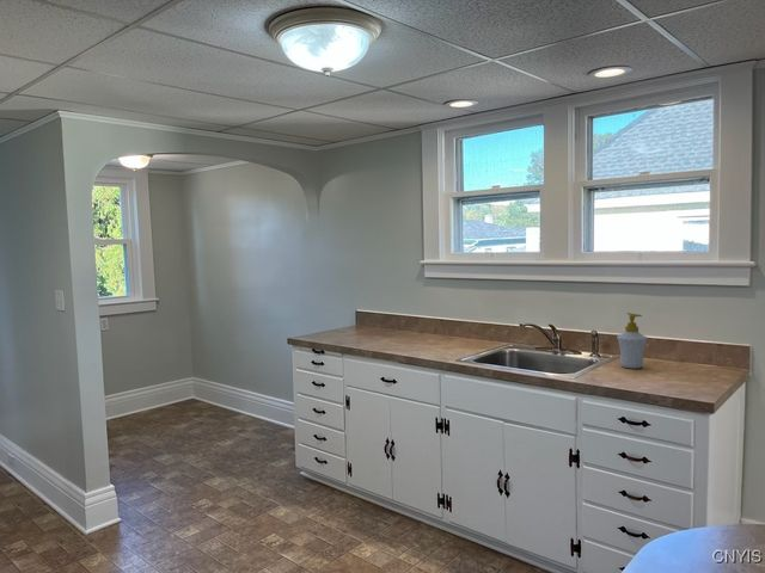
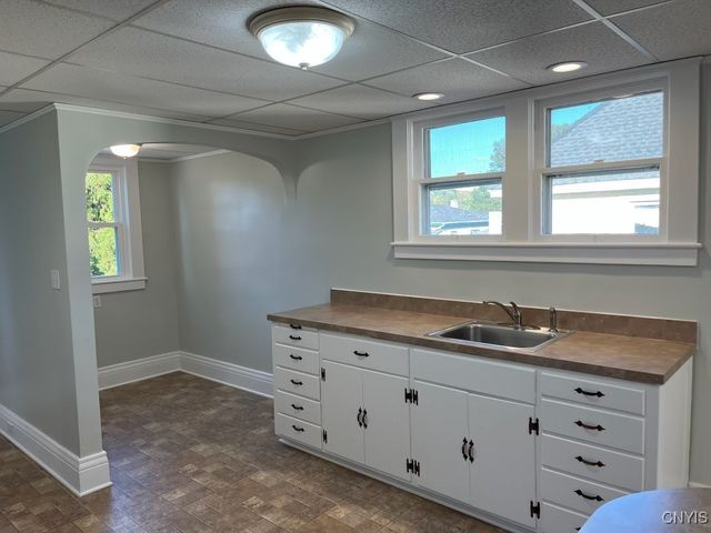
- soap bottle (631, 340)
